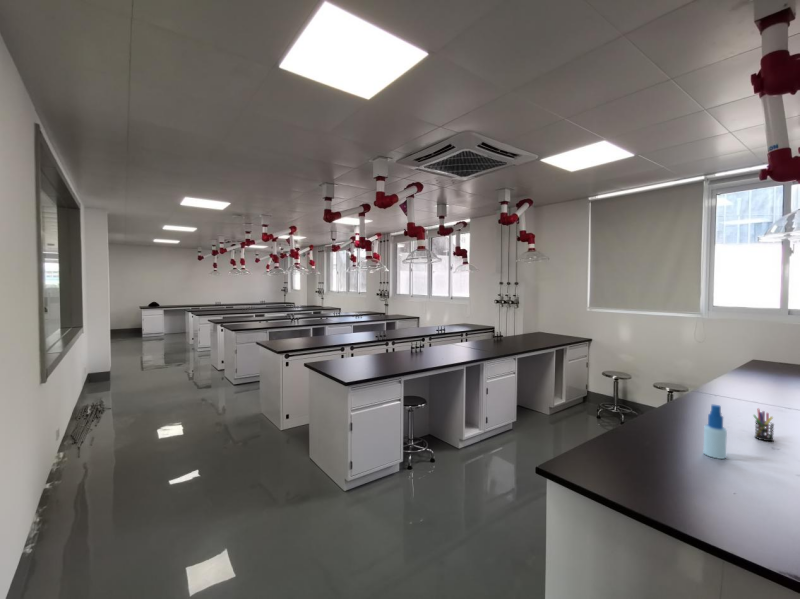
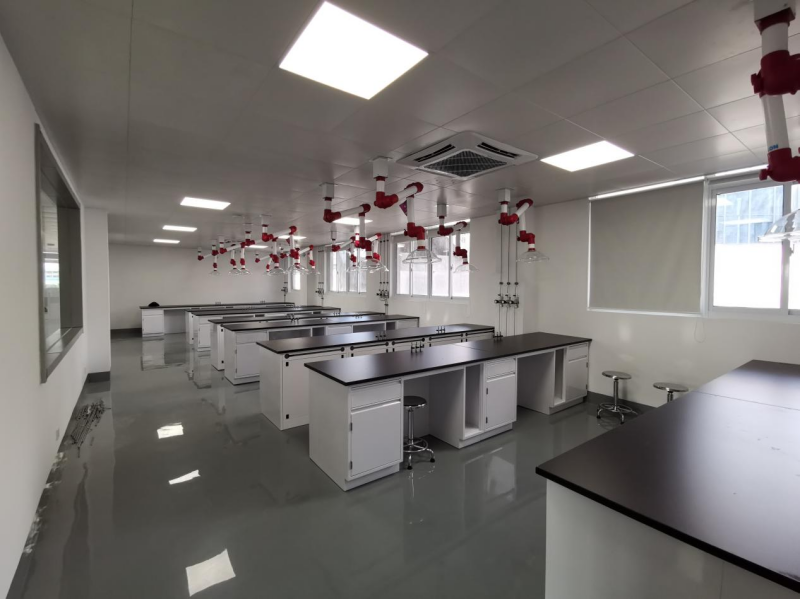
- spray bottle (715, 430)
- pen holder (761, 424)
